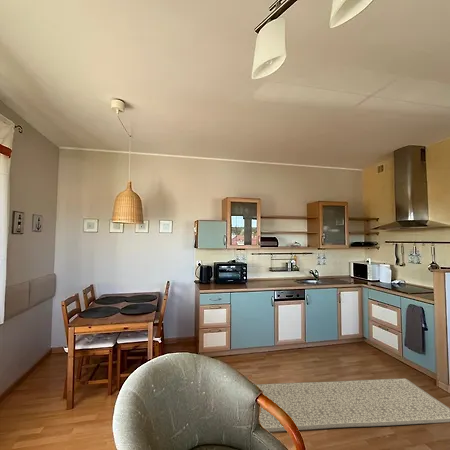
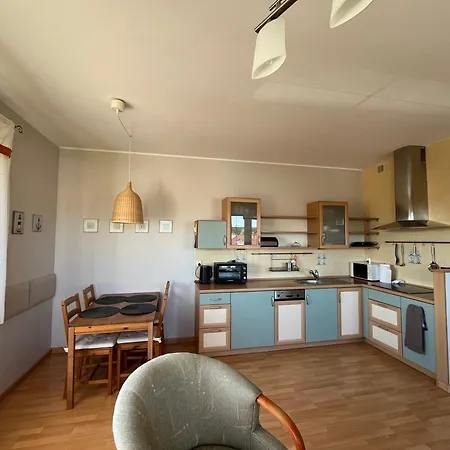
- rug (315, 402)
